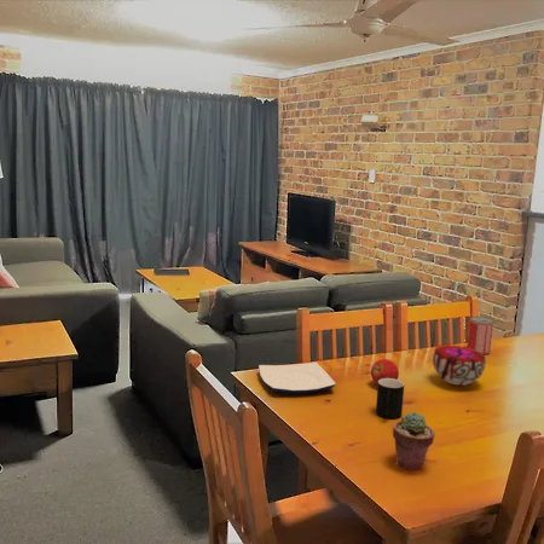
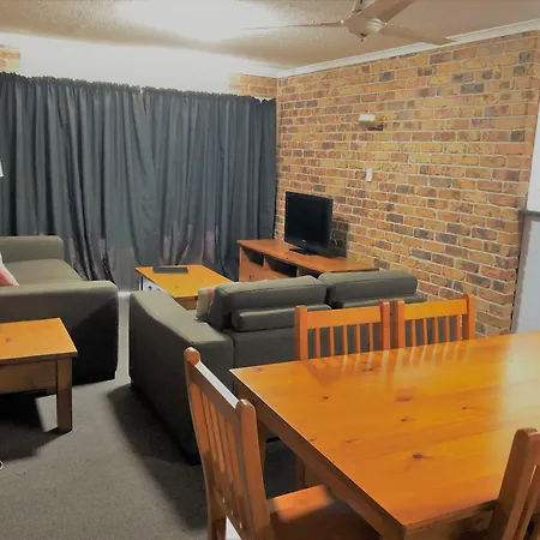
- cup (388, 400)
- fruit (384, 372)
- decorative bowl (457, 368)
- plate (295, 378)
- beer can (479, 335)
- potted succulent (412, 438)
